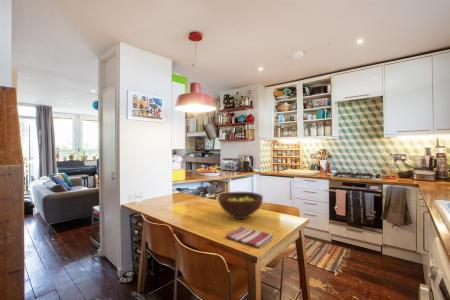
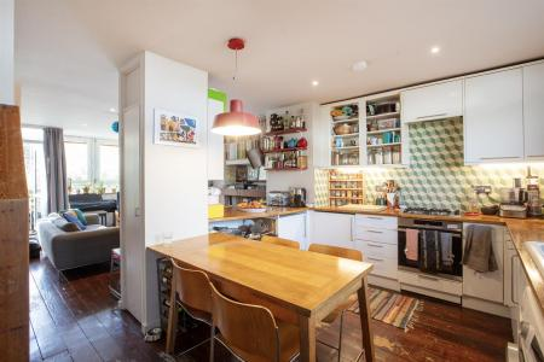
- dish towel (249, 235)
- fruit bowl (240, 206)
